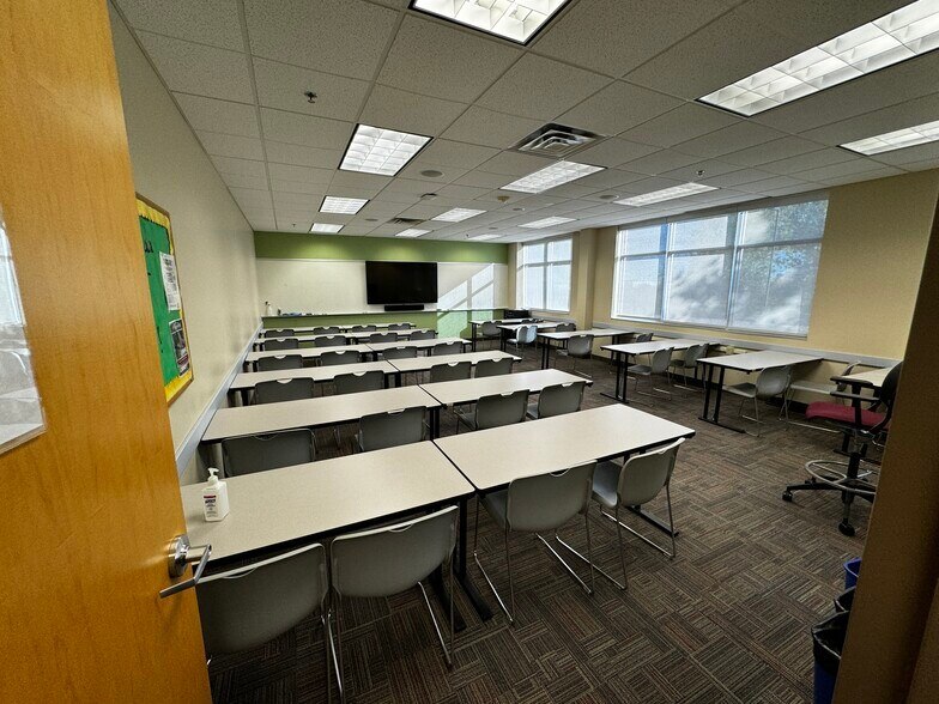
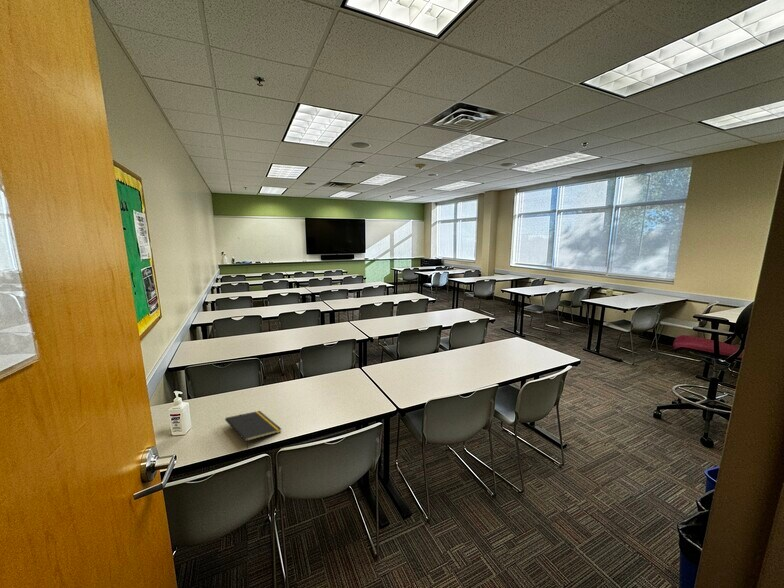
+ notepad (253, 424)
